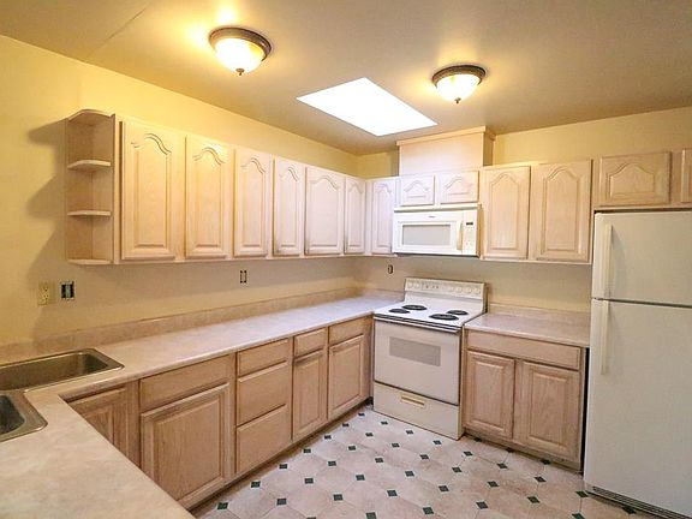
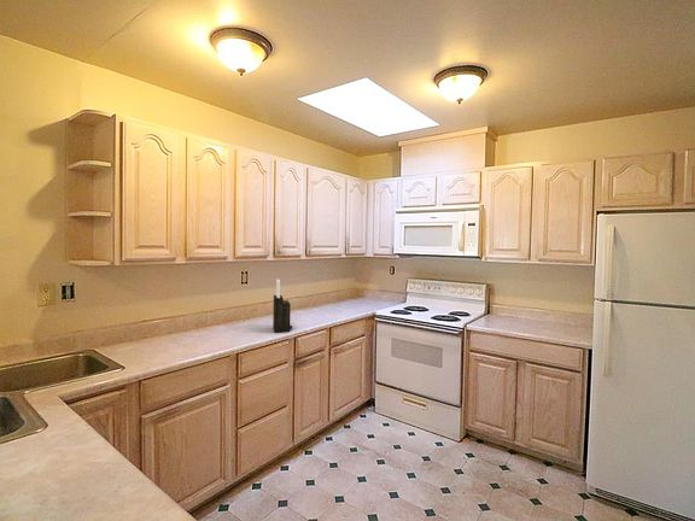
+ knife block (282, 304)
